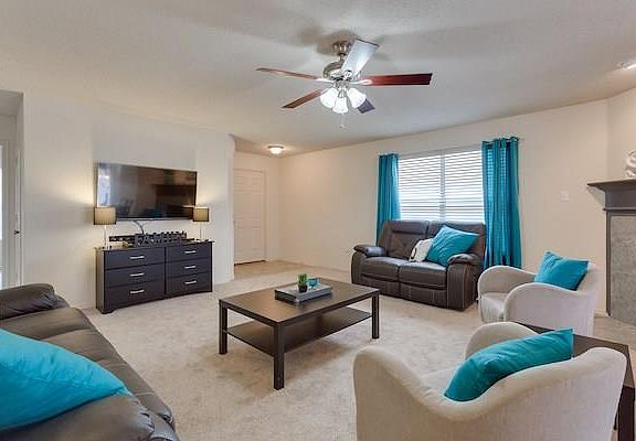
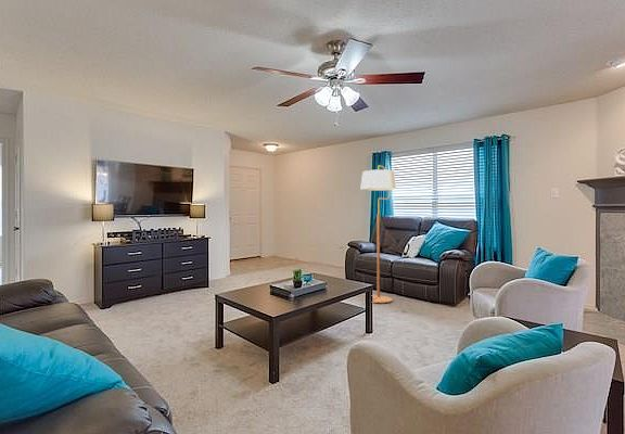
+ floor lamp (379, 231)
